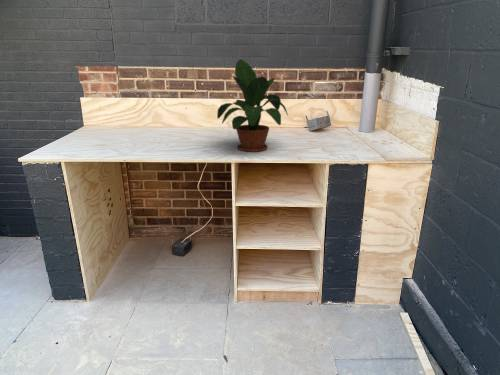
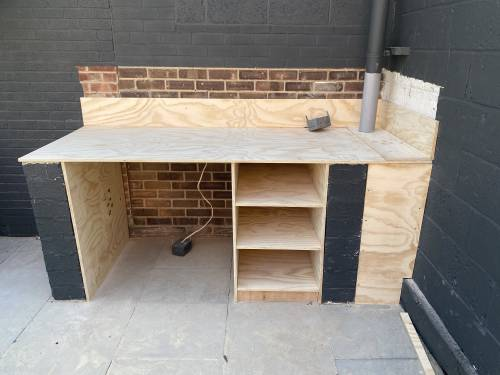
- potted plant (254, 105)
